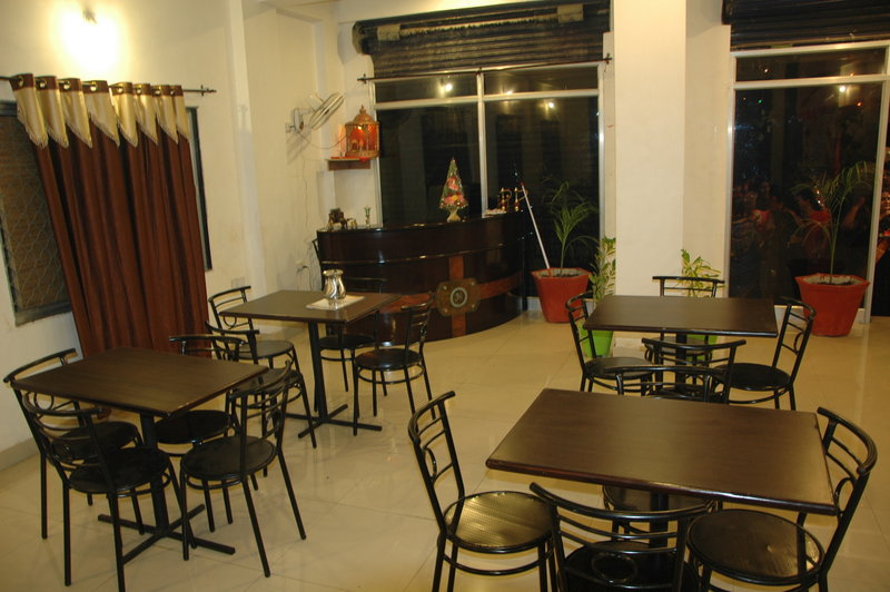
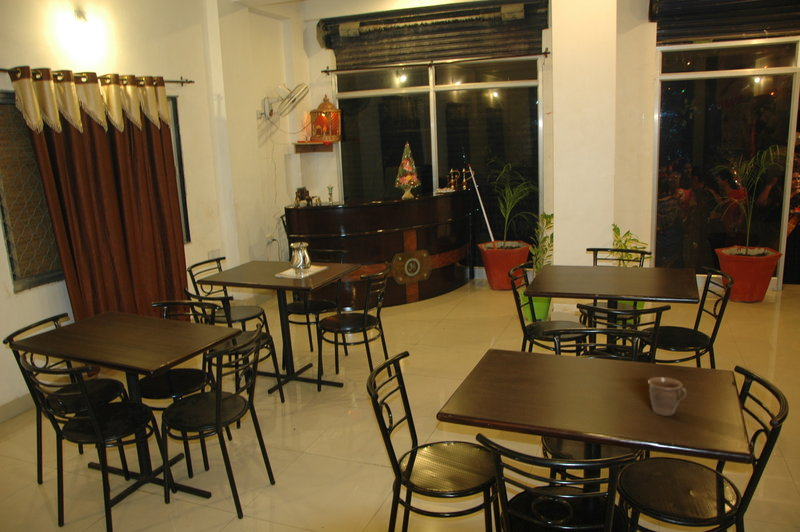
+ mug (666, 397)
